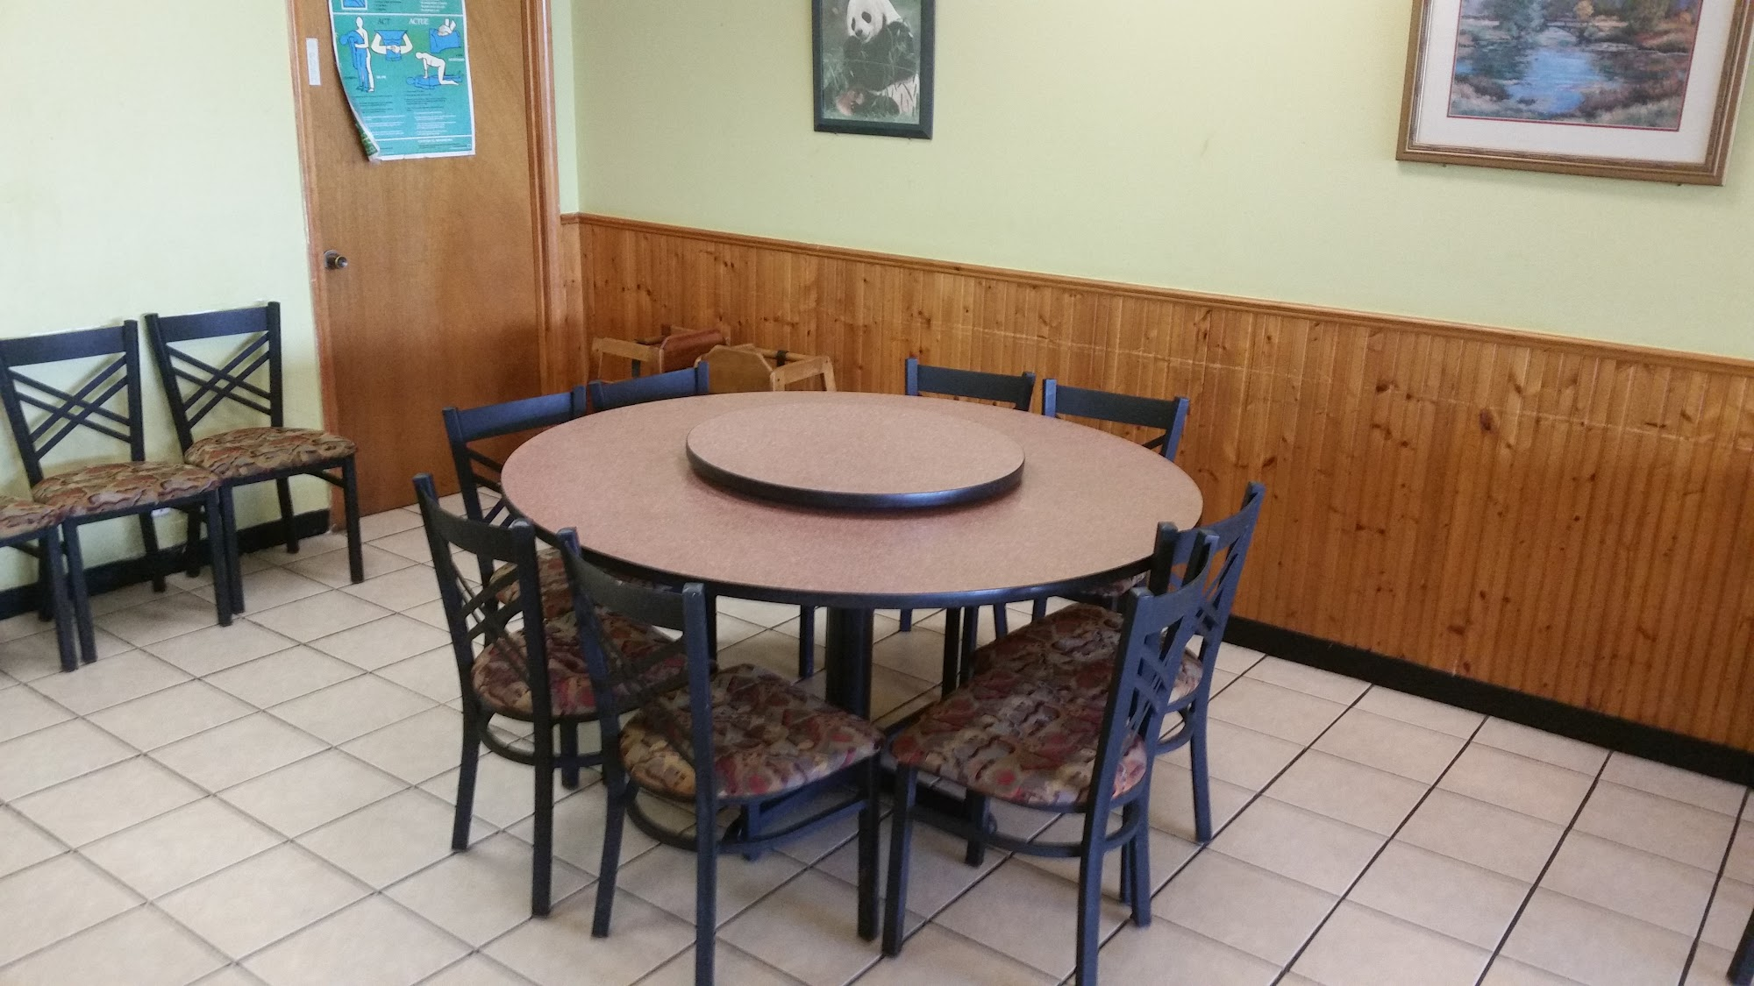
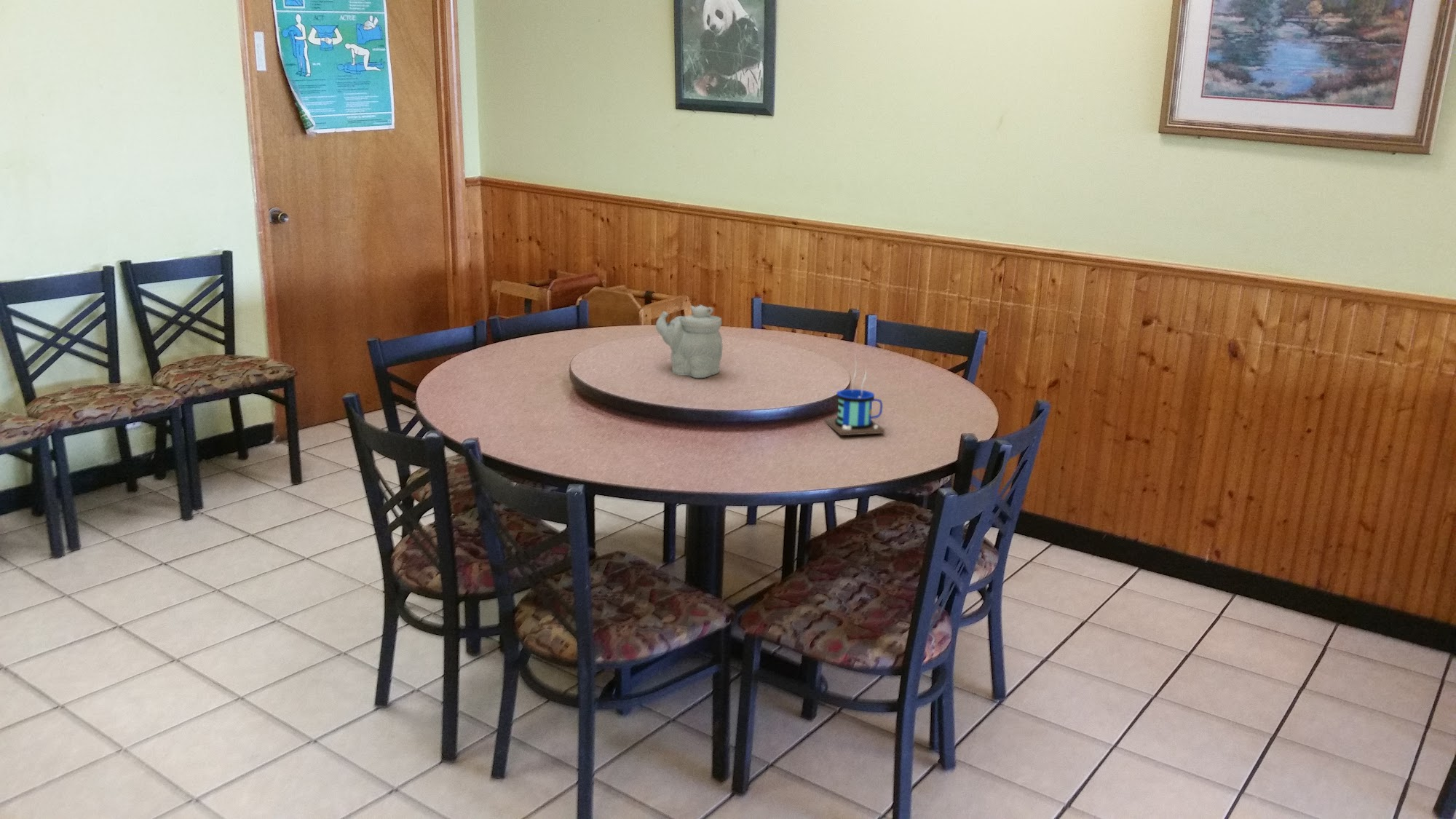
+ teapot (689, 338)
+ mug (858, 390)
